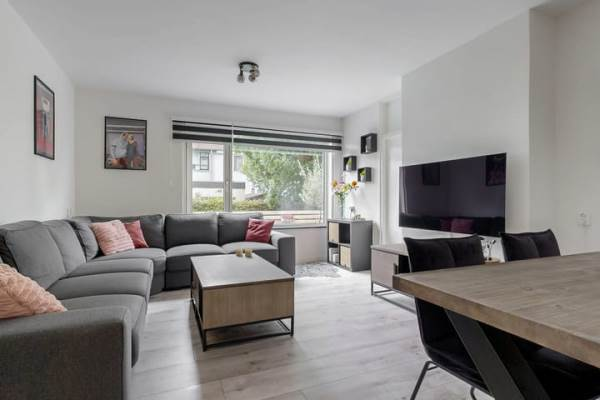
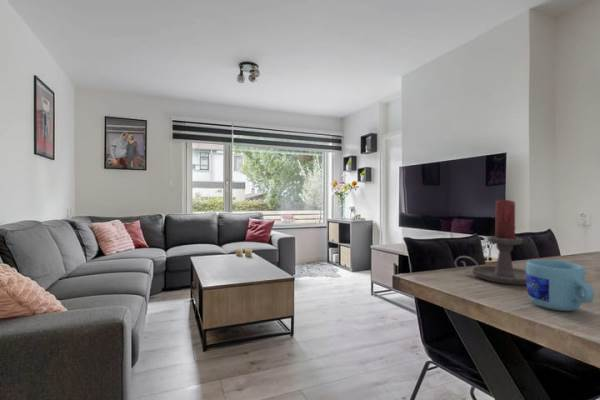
+ candle holder (494, 238)
+ mug (559, 287)
